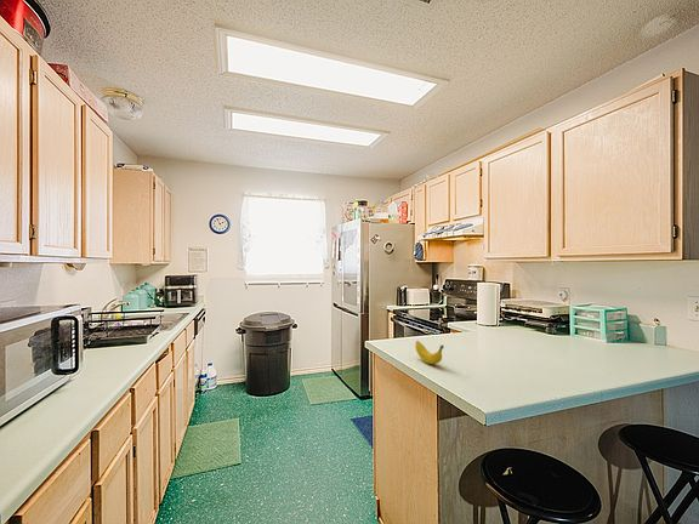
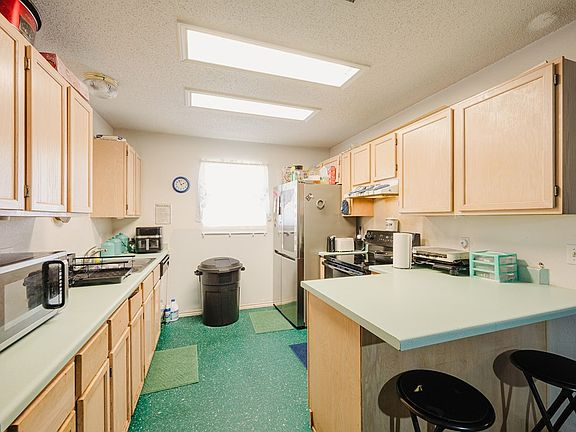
- banana (428, 352)
